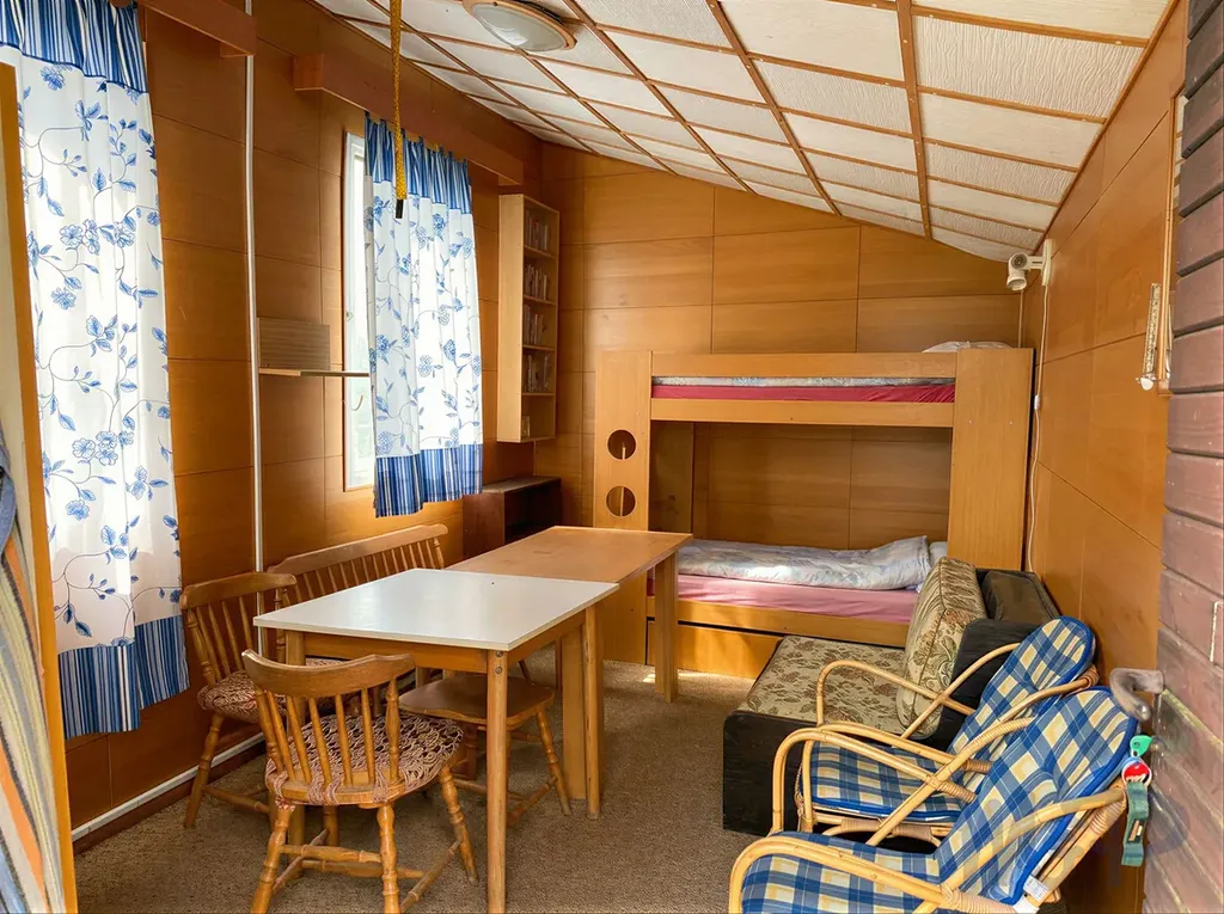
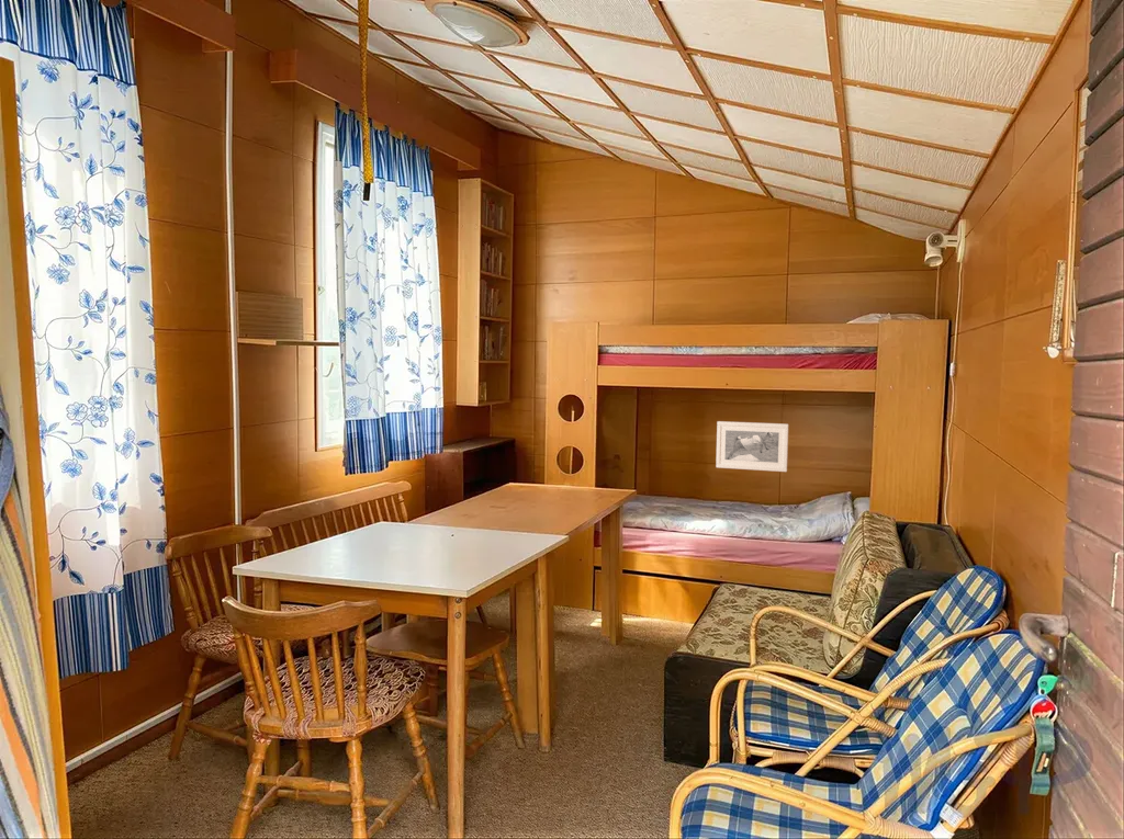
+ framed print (751, 445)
